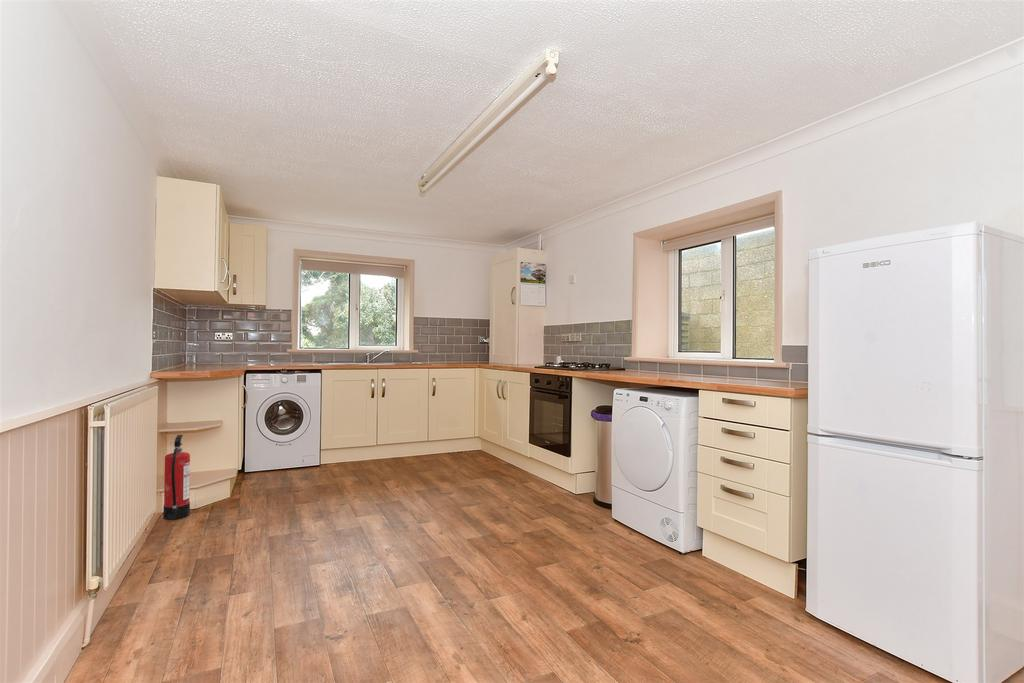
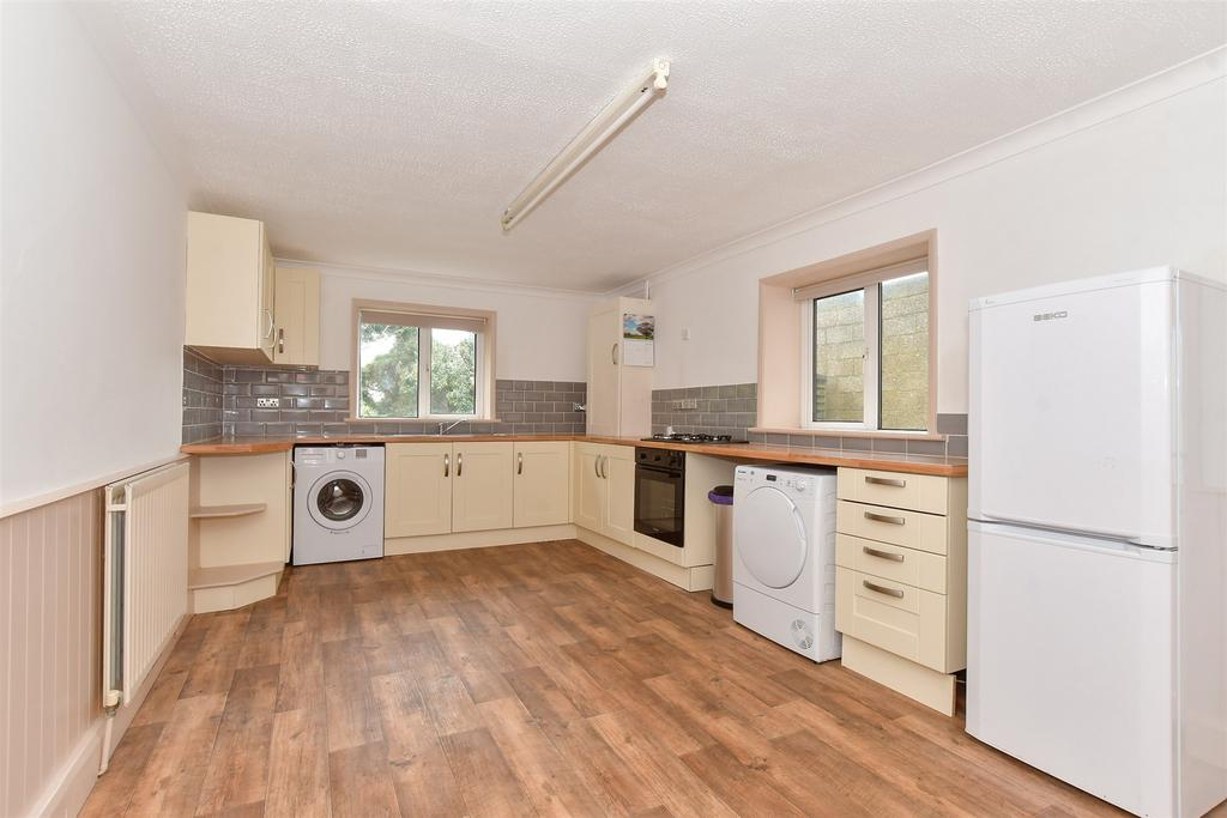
- fire extinguisher (176, 477)
